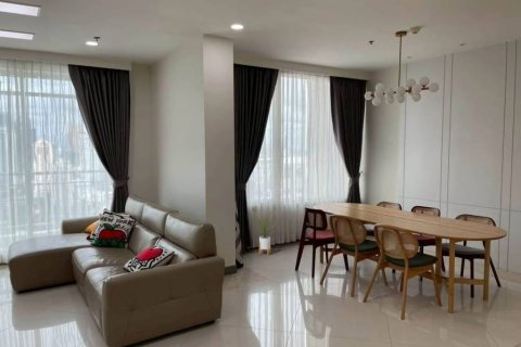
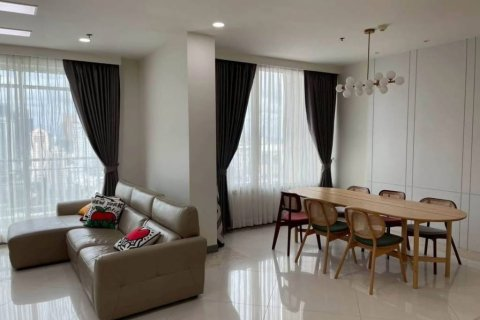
- house plant (265, 232)
